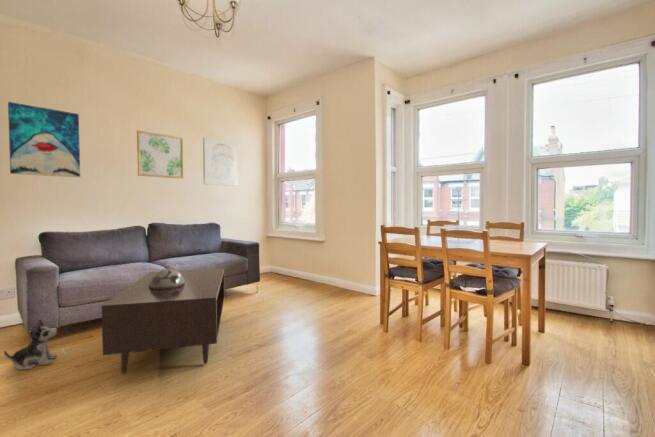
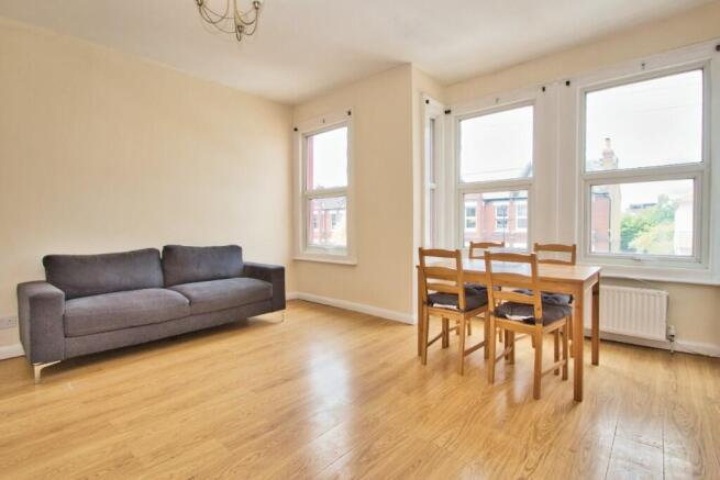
- coffee table (177, 311)
- wall art (221, 163)
- wall art (161, 155)
- wall art (46, 142)
- plush toy (31, 342)
- decorative bowl (166, 276)
